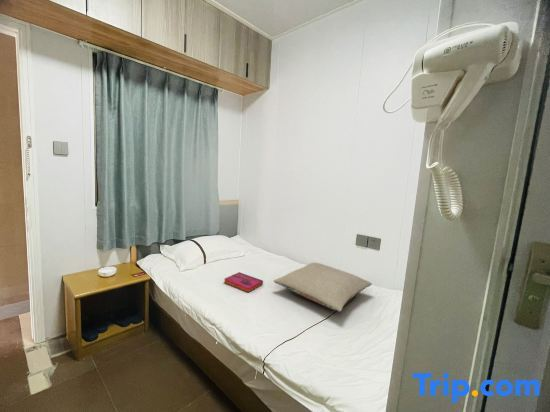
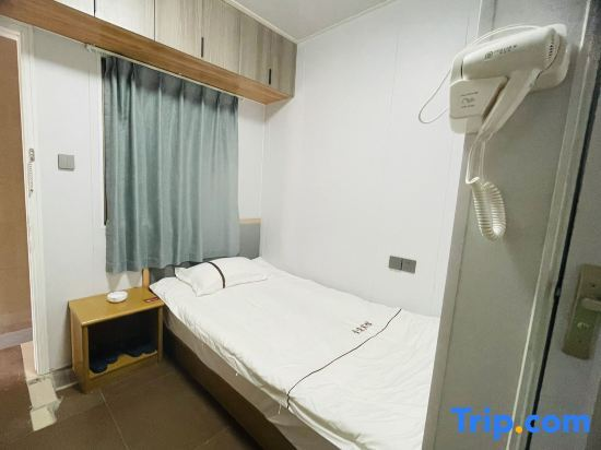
- pillow (323, 282)
- hardback book (243, 281)
